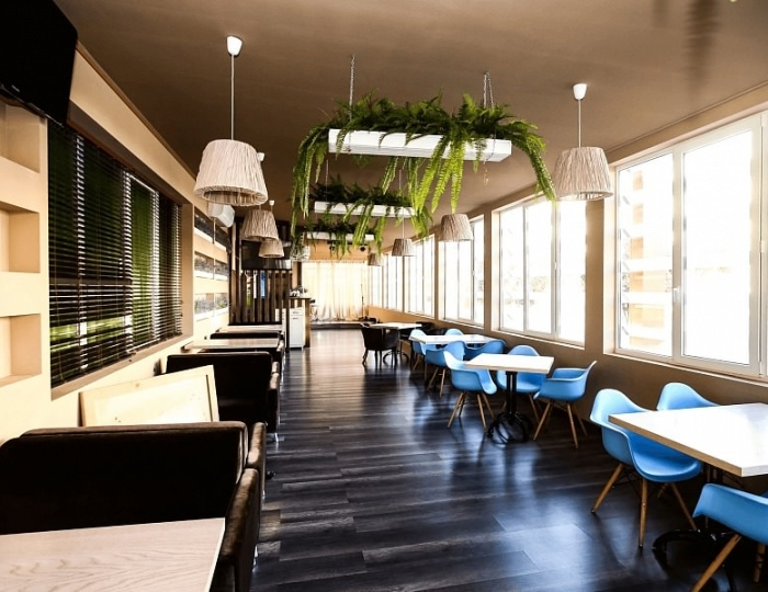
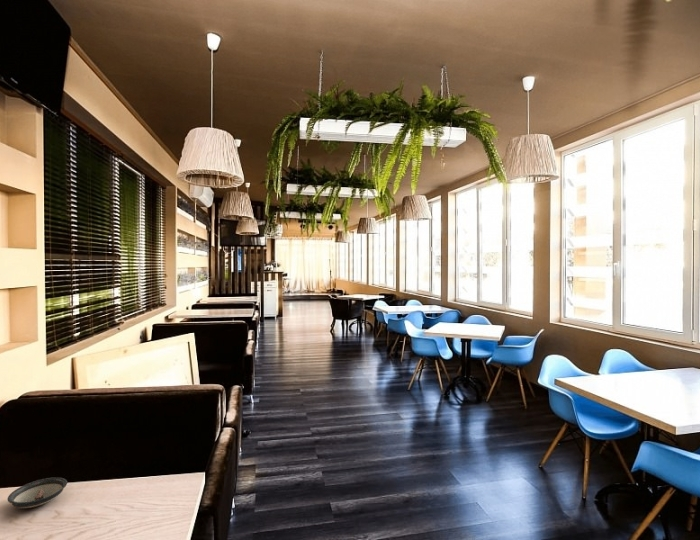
+ saucer (38, 495)
